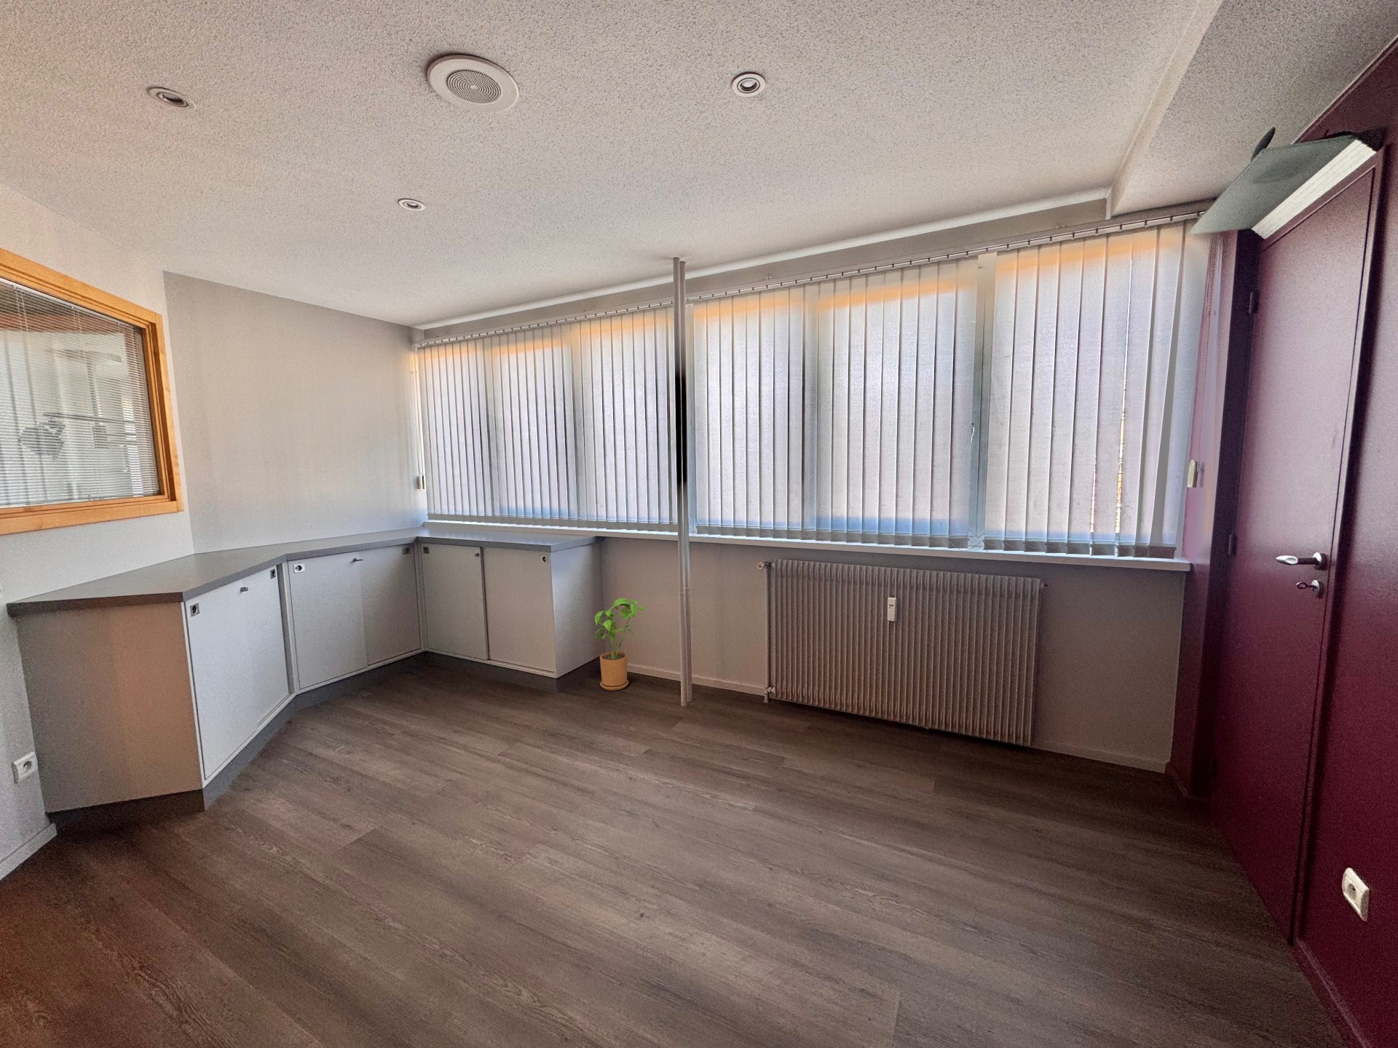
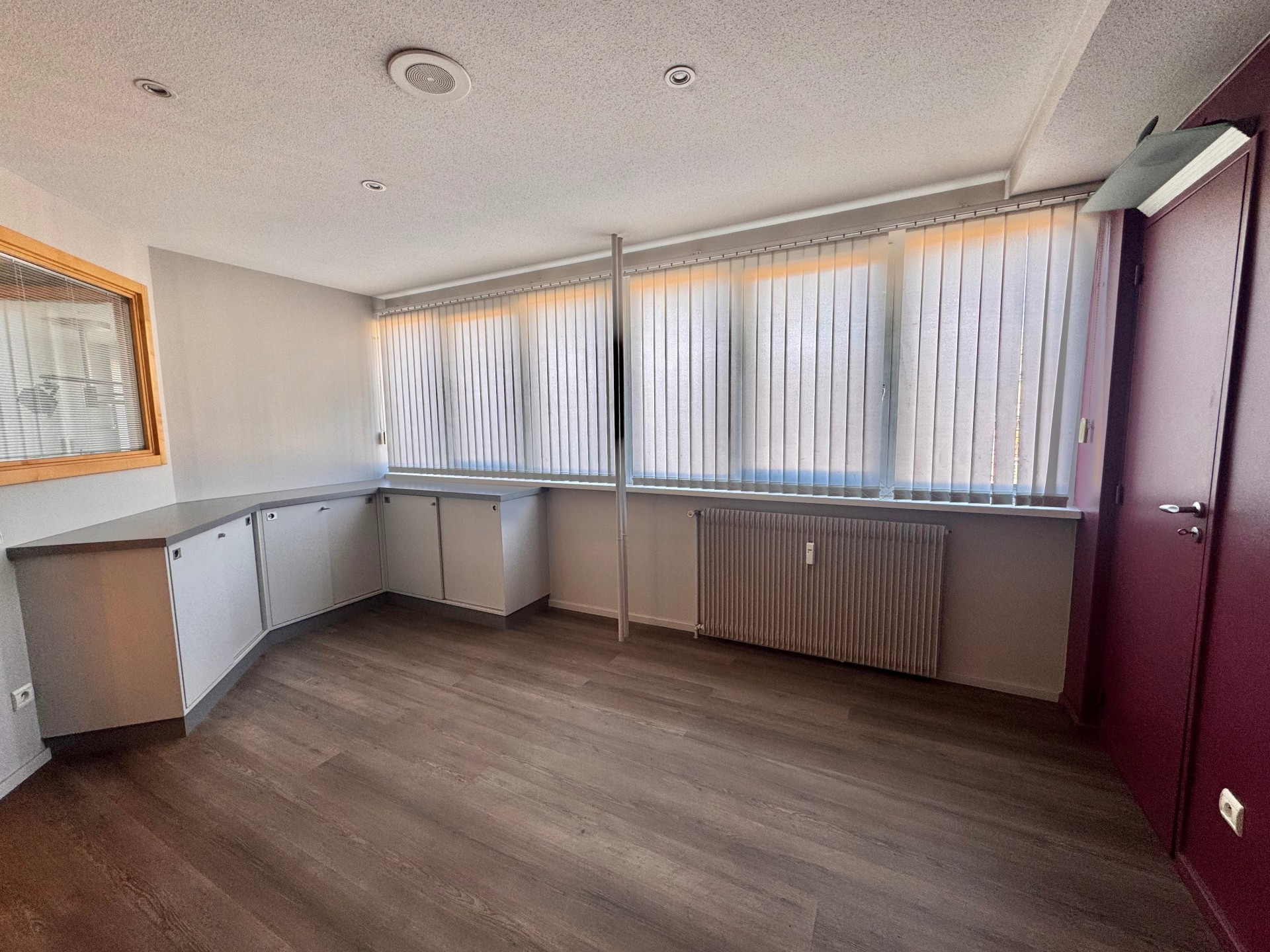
- house plant (612, 643)
